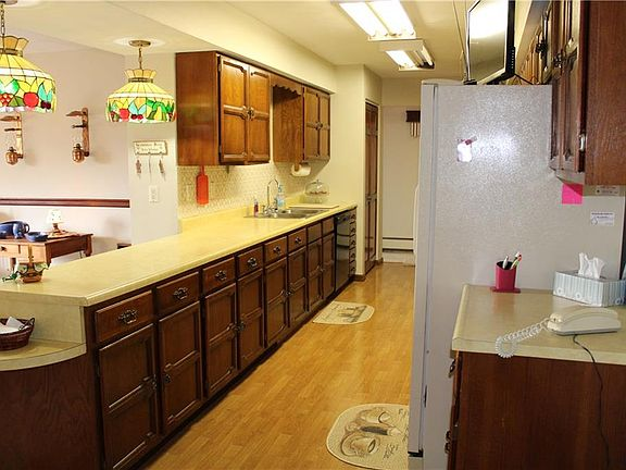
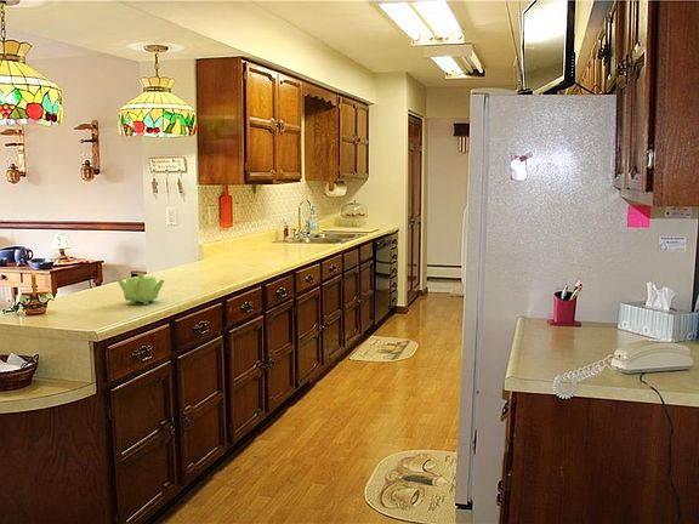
+ teapot (142, 287)
